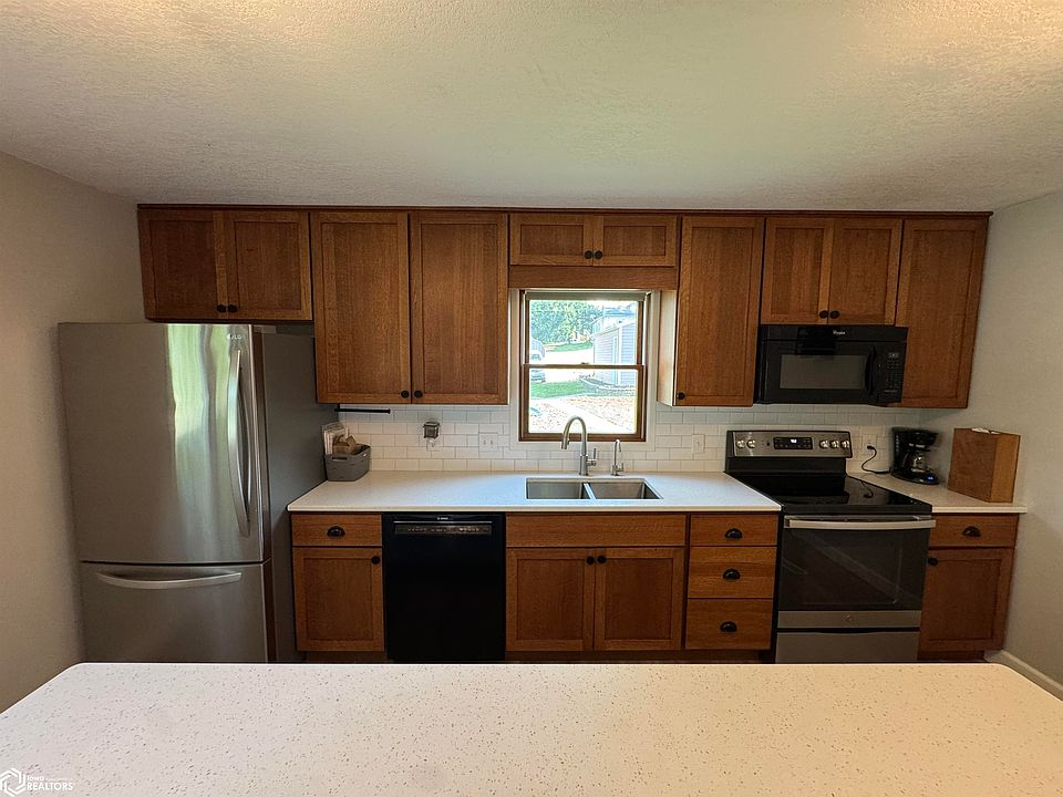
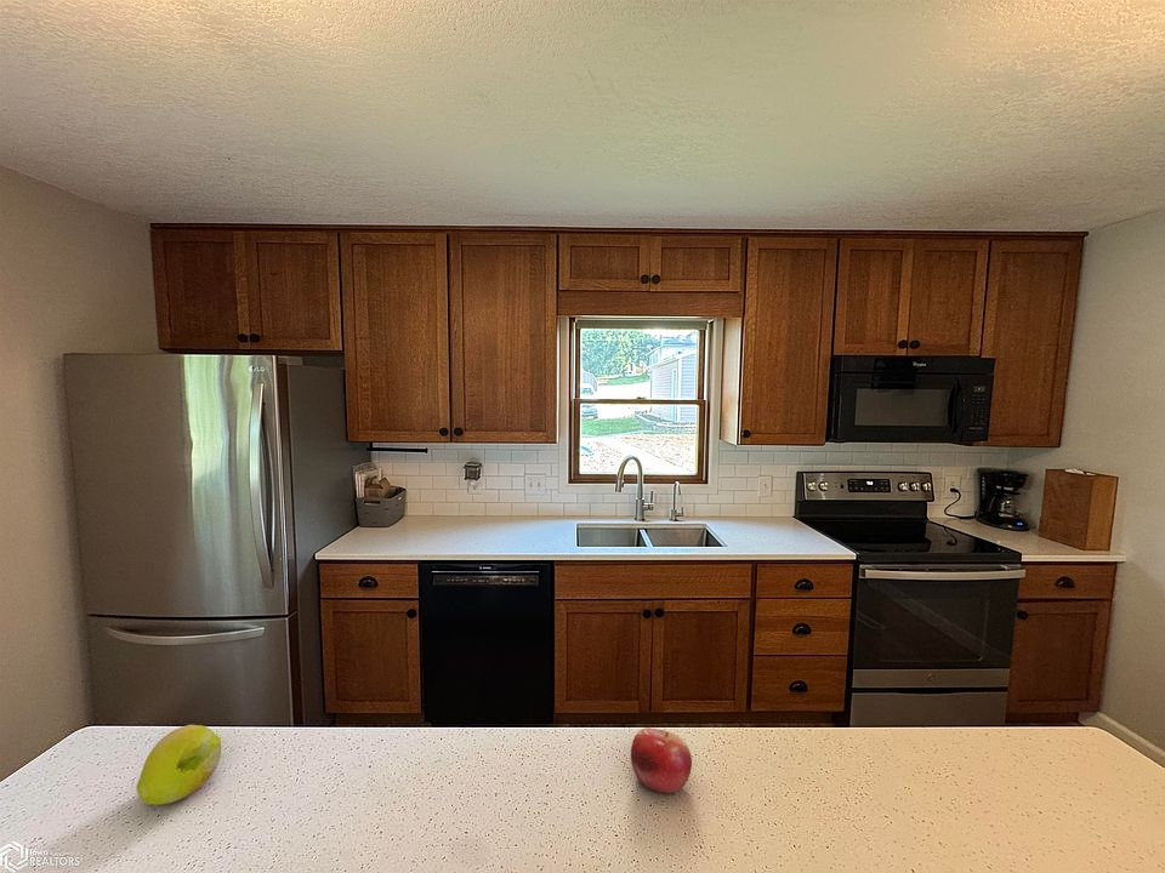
+ fruit (182, 761)
+ fruit (659, 755)
